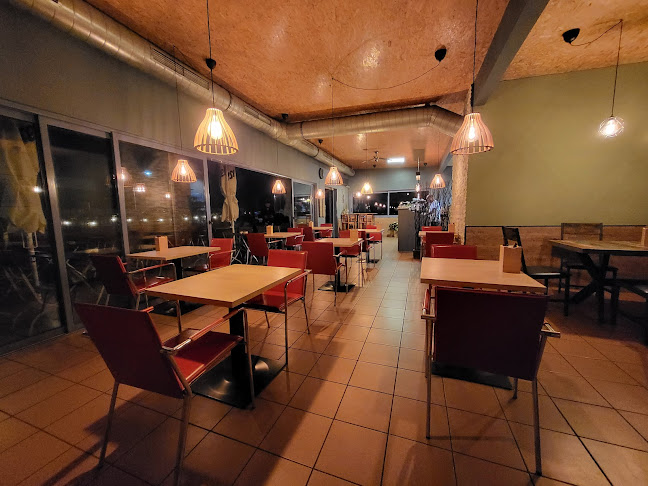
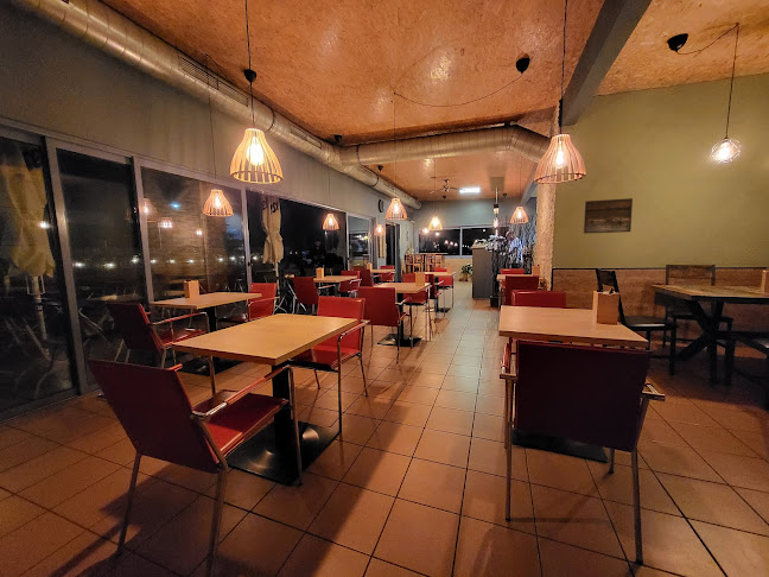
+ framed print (606, 216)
